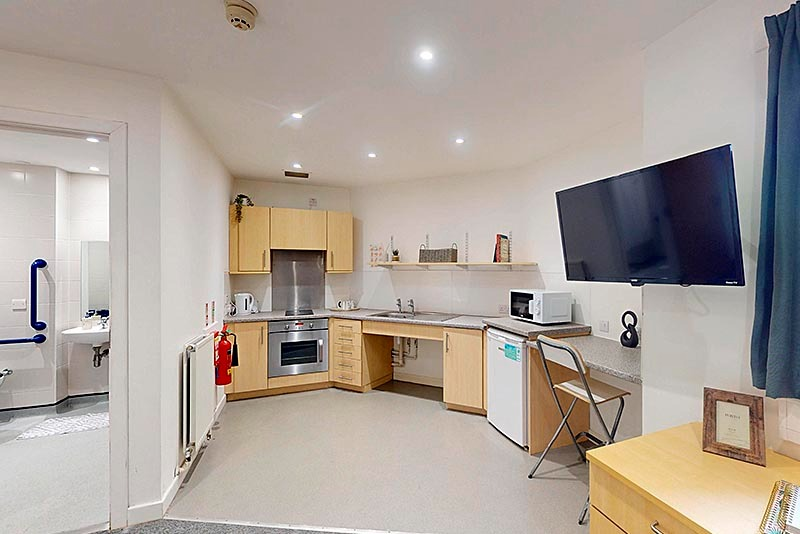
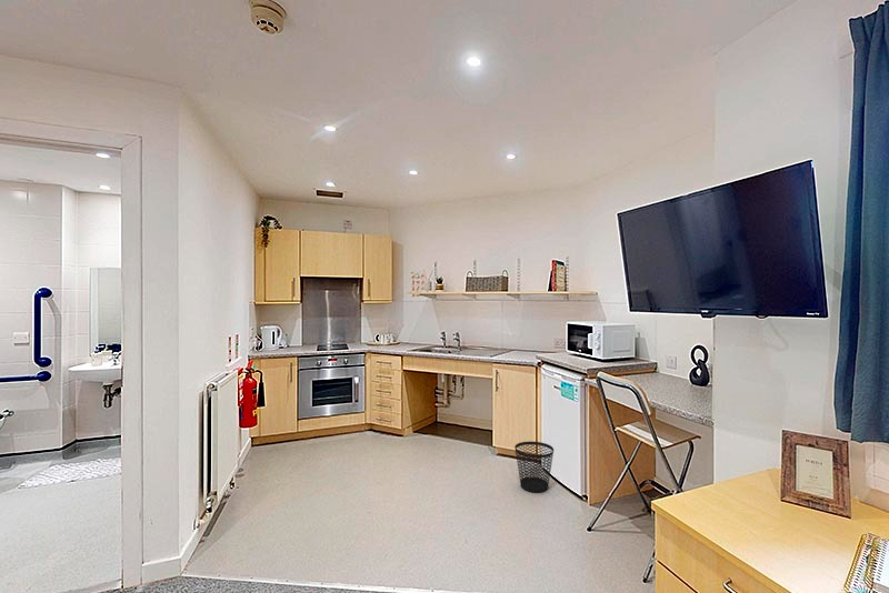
+ wastebasket (533, 466)
